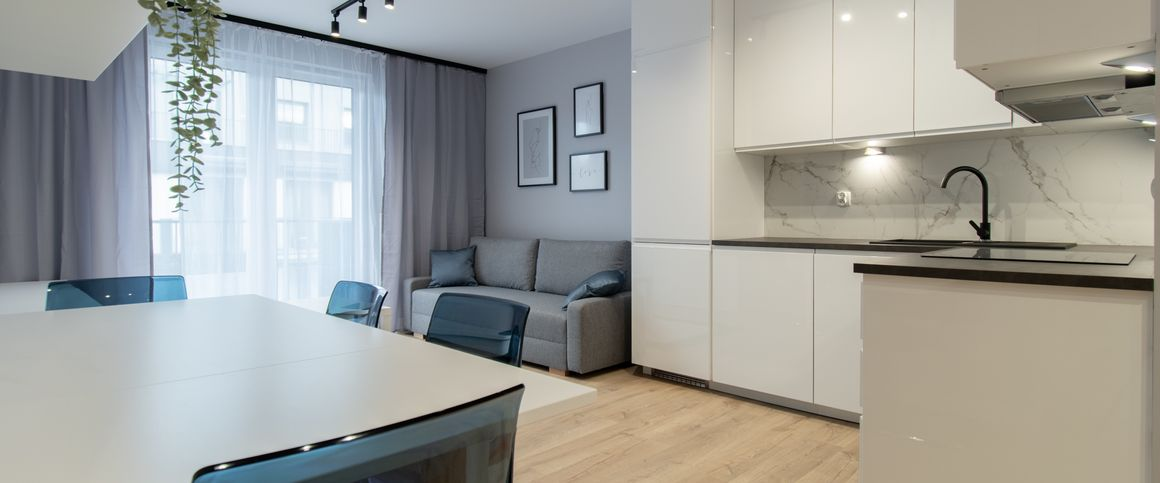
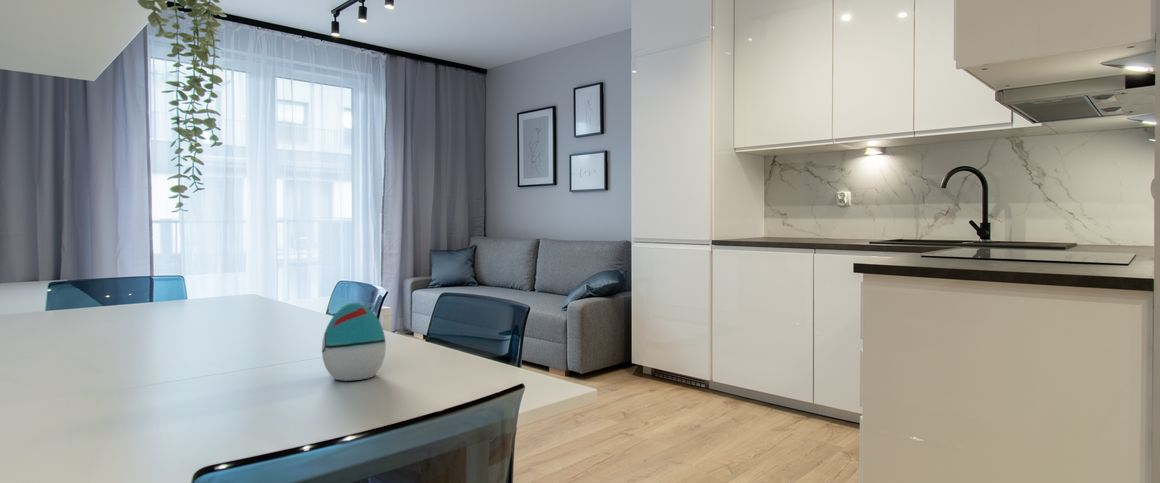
+ decorative egg (354, 339)
